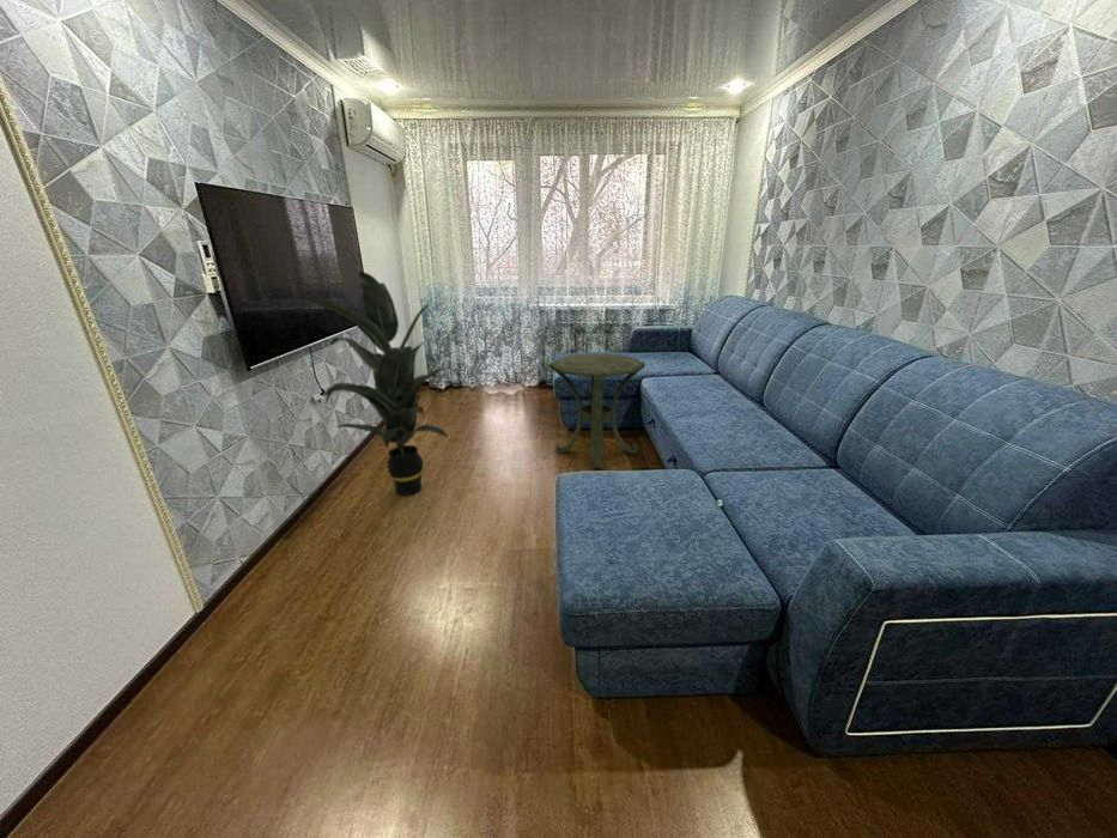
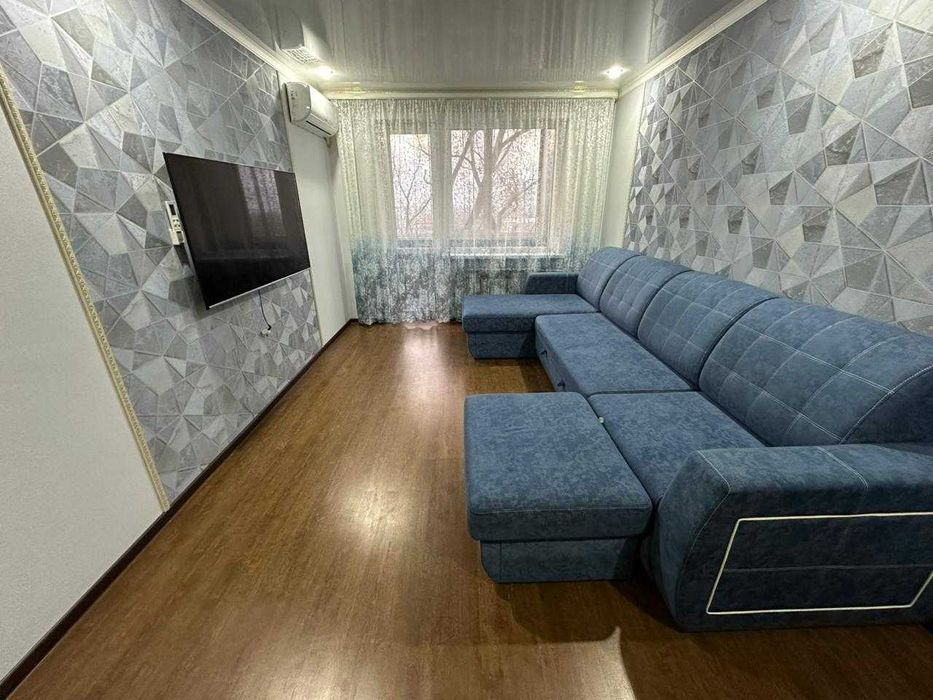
- side table (596, 408)
- indoor plant (384, 391)
